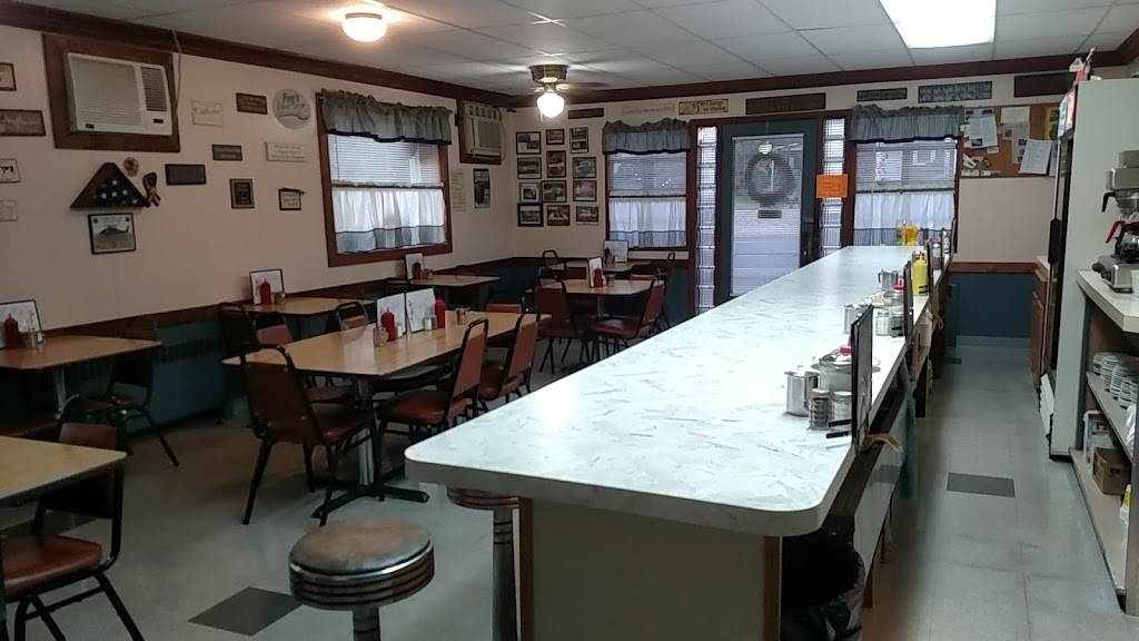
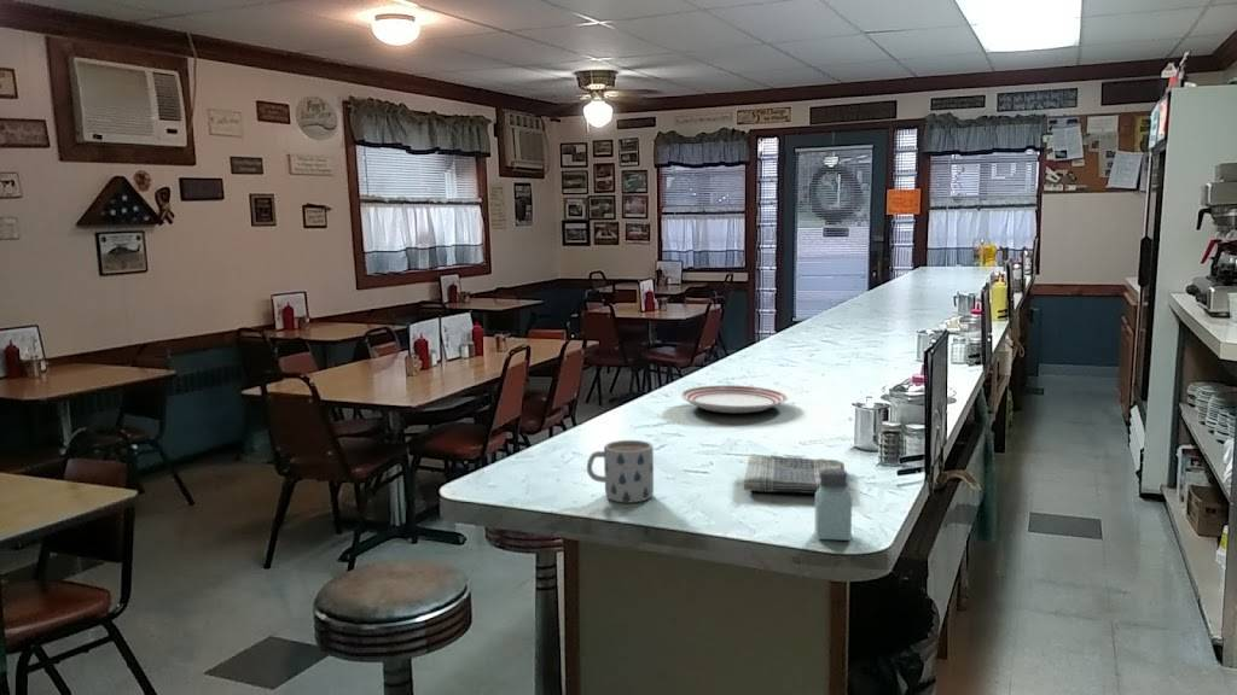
+ mug (620, 469)
+ dinner plate (733, 399)
+ dish towel (795, 472)
+ saltshaker (832, 503)
